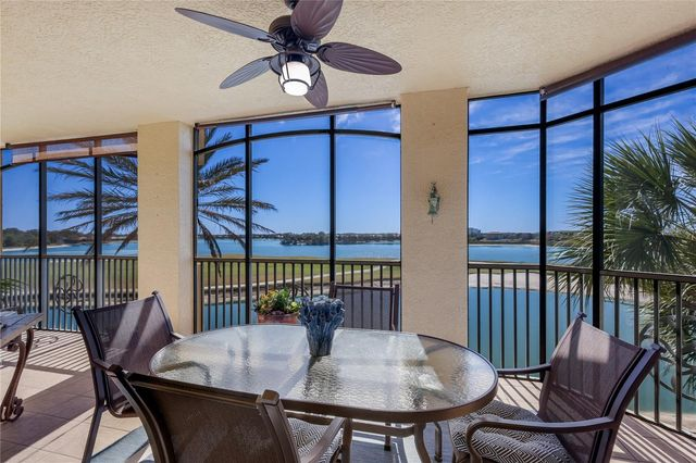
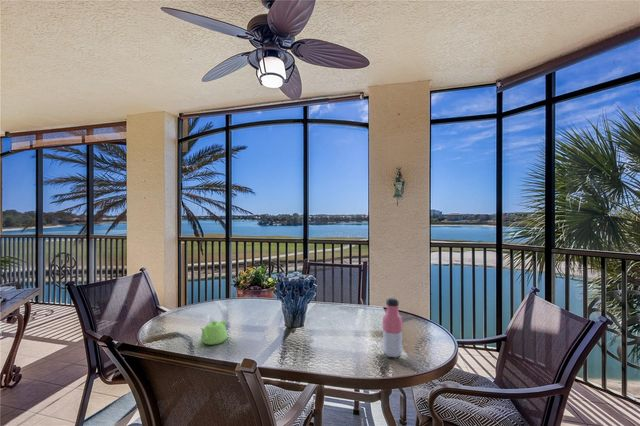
+ water bottle (392, 326)
+ teapot (213, 331)
